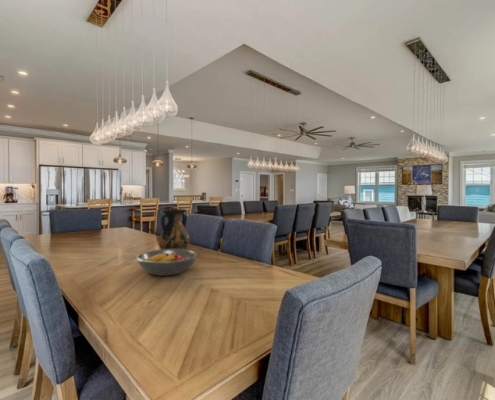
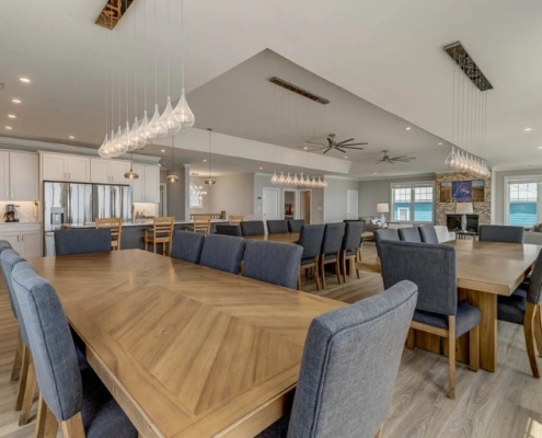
- fruit bowl (167, 261)
- vase (173, 230)
